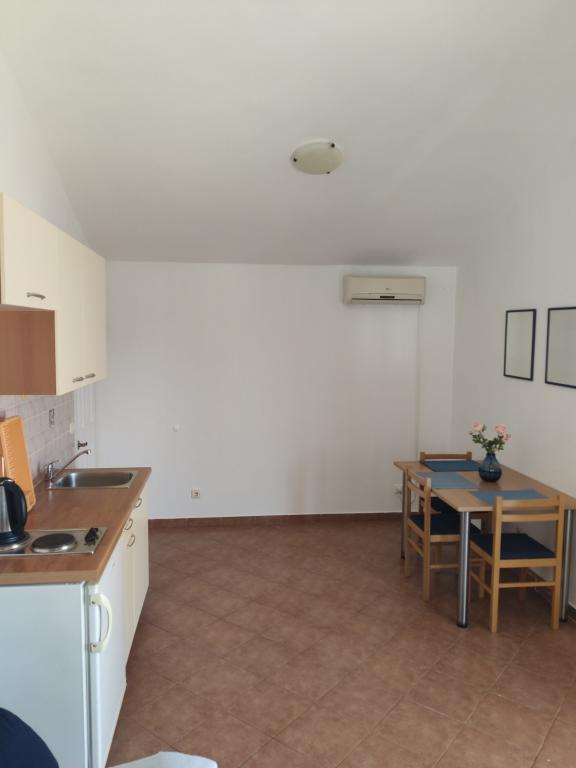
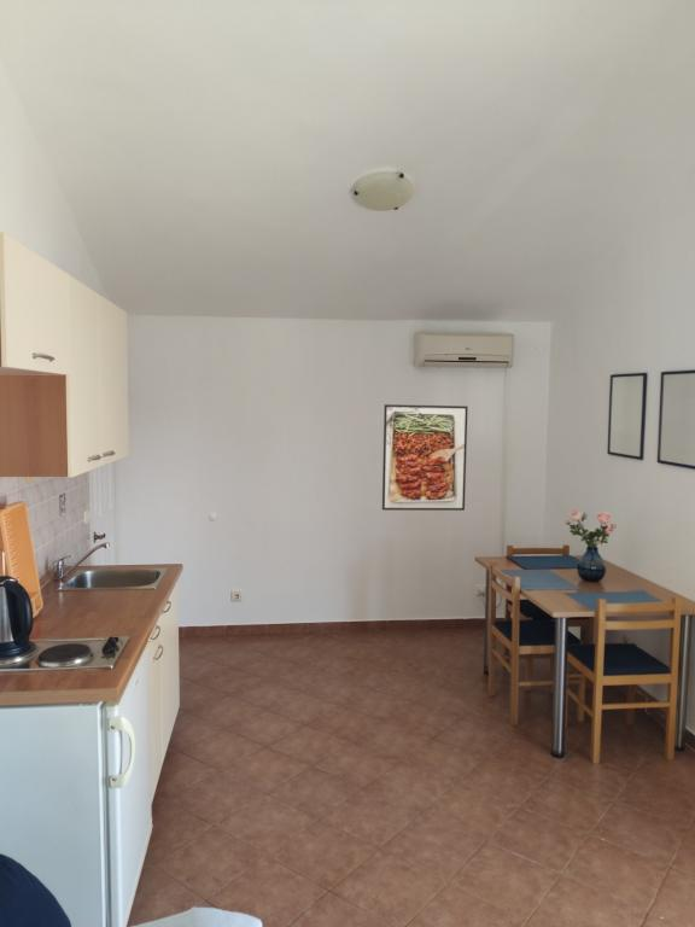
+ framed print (425, 457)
